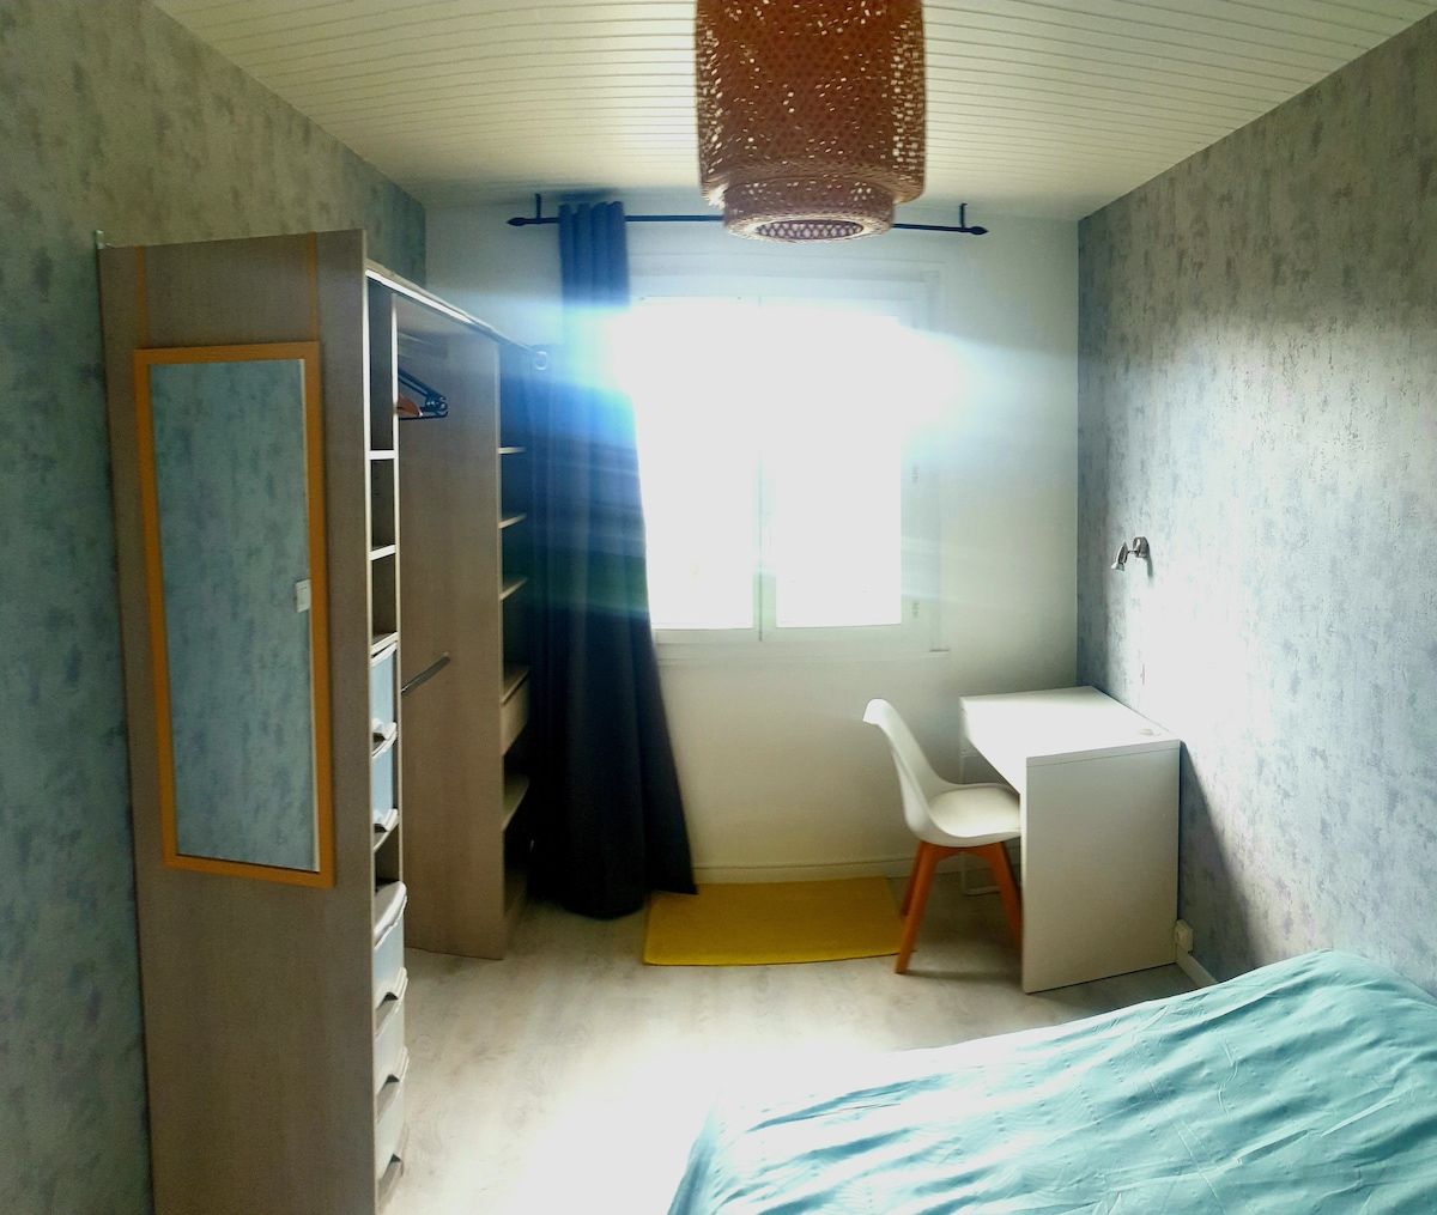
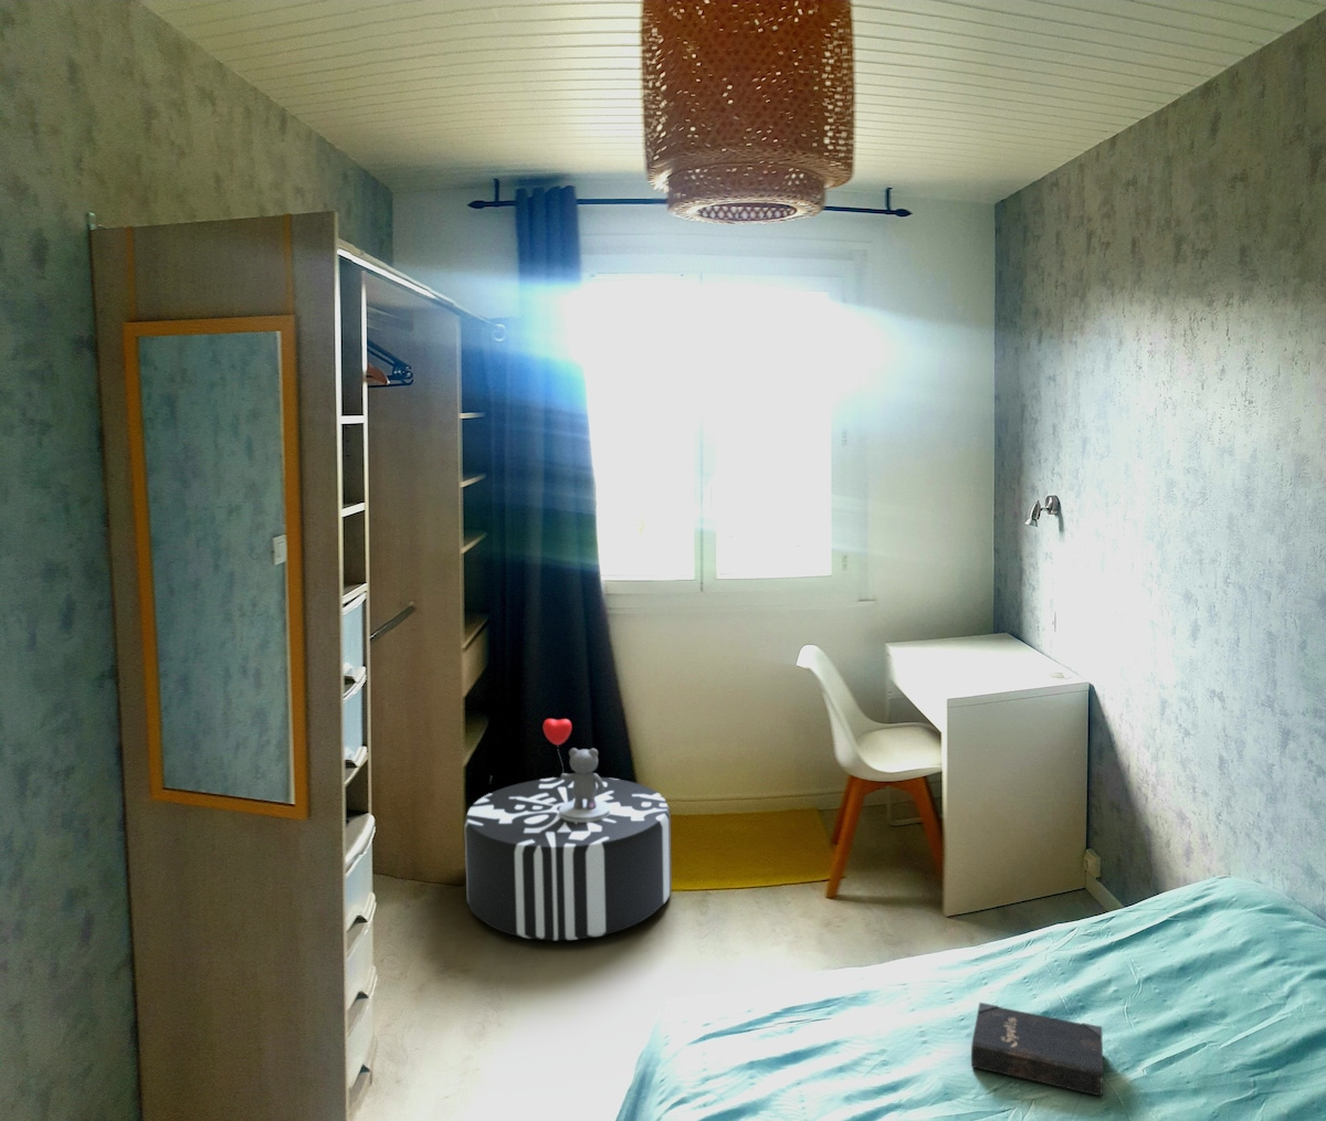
+ pouf (570, 851)
+ hardback book (1037, 1046)
+ teddy bear (576, 765)
